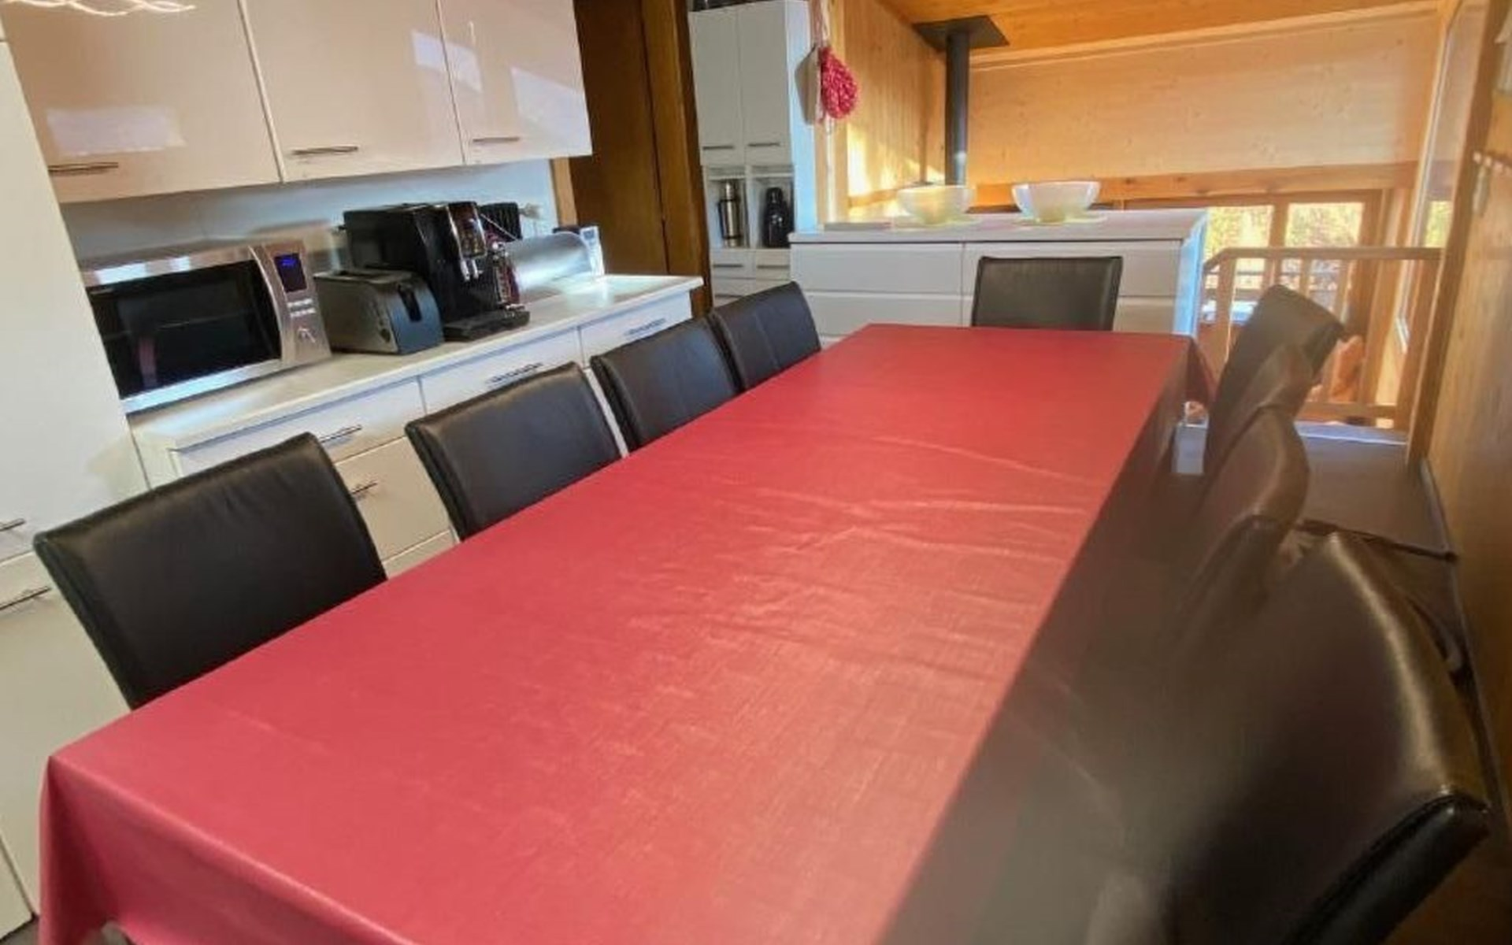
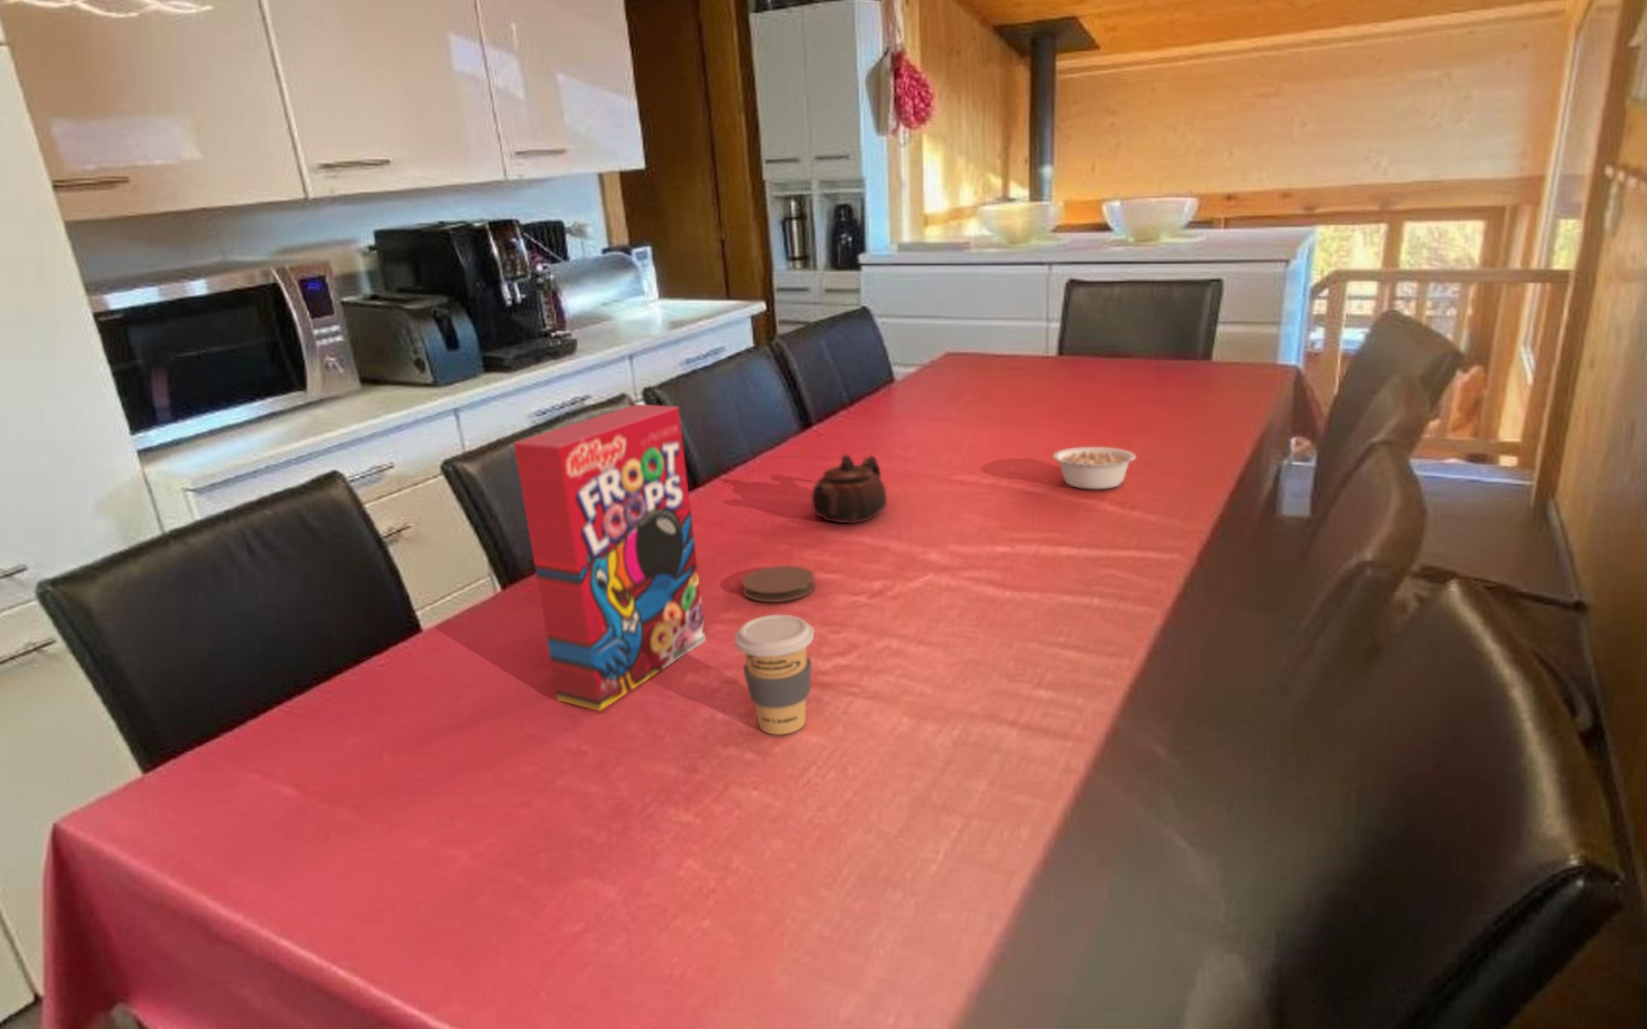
+ legume (1097, 466)
+ coffee cup (778, 676)
+ coaster (778, 583)
+ teapot (850, 484)
+ cereal box (619, 550)
